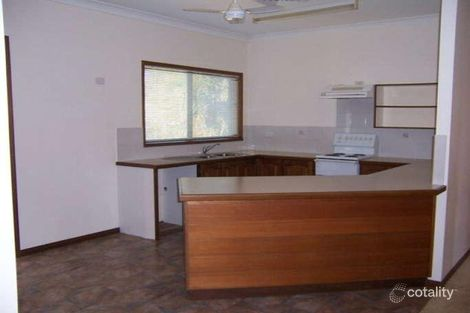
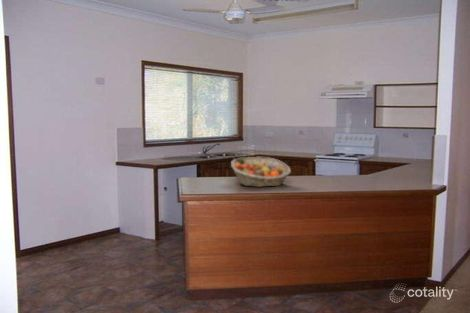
+ fruit basket (260, 171)
